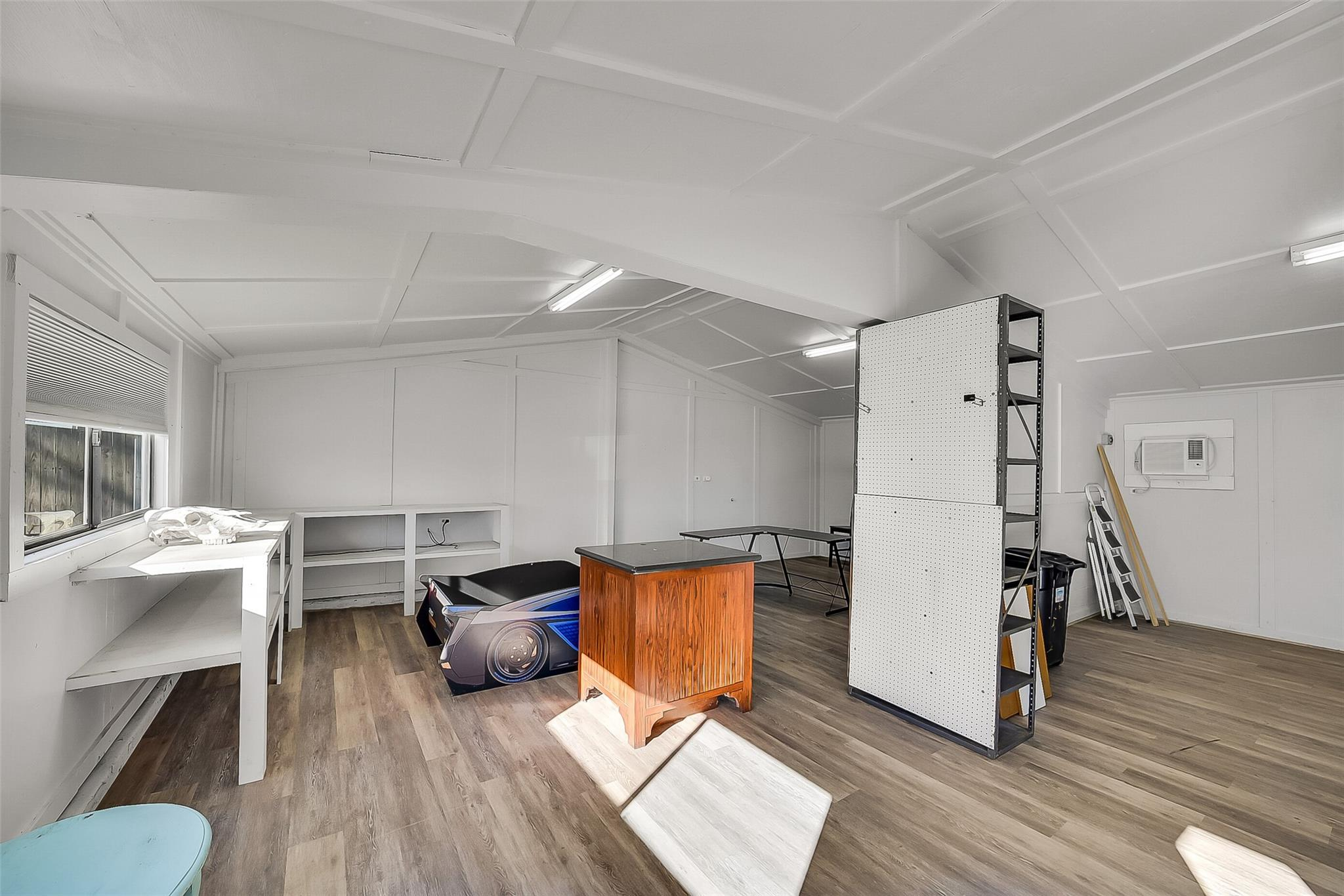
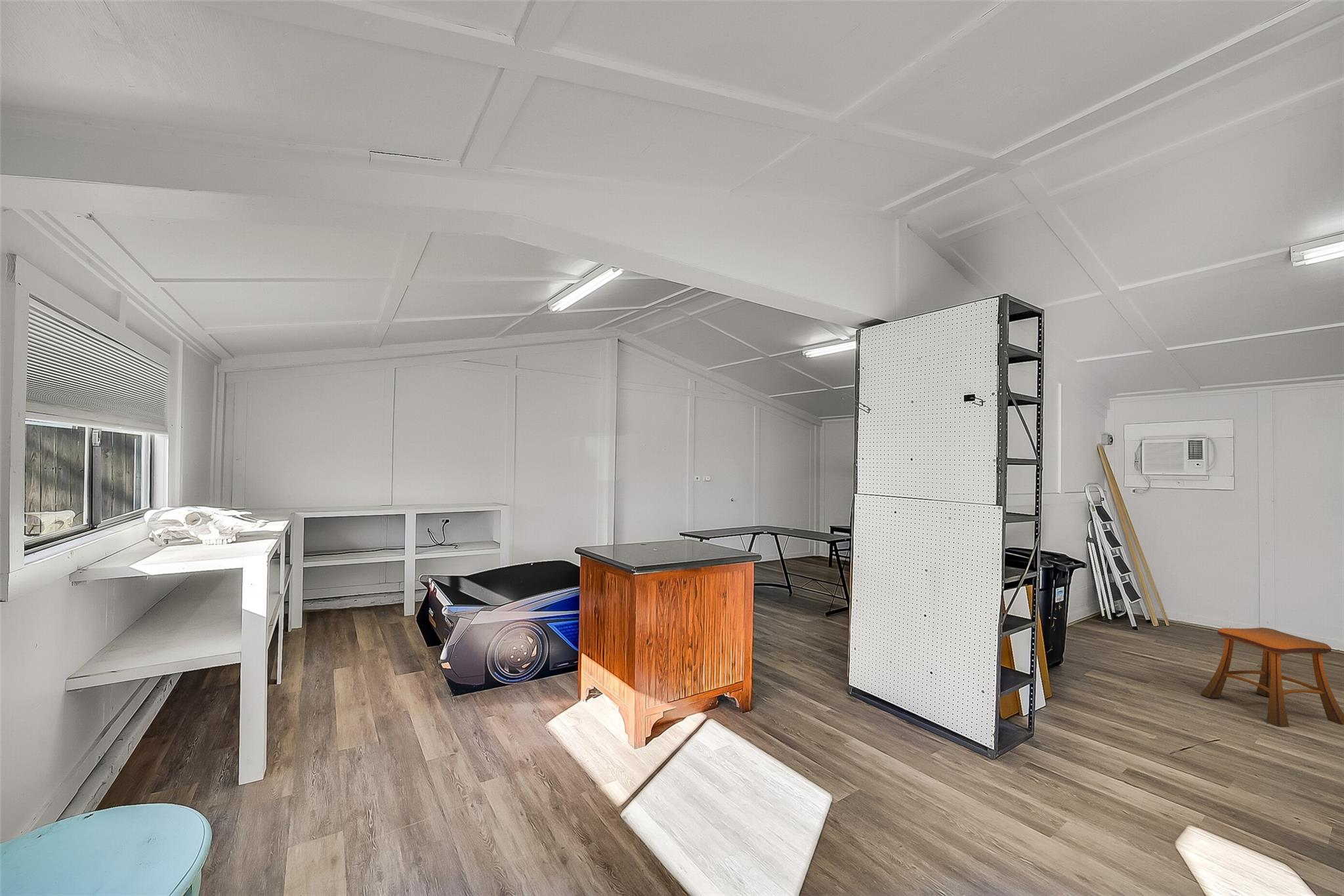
+ stool (1271, 672)
